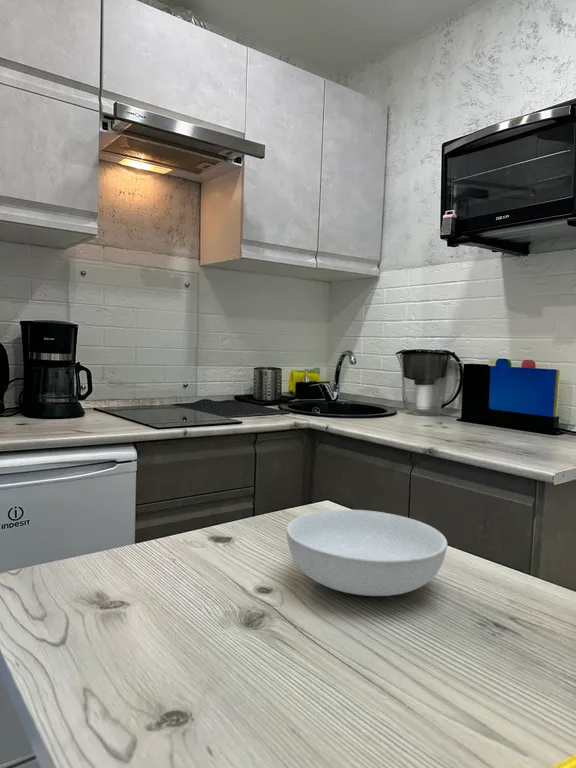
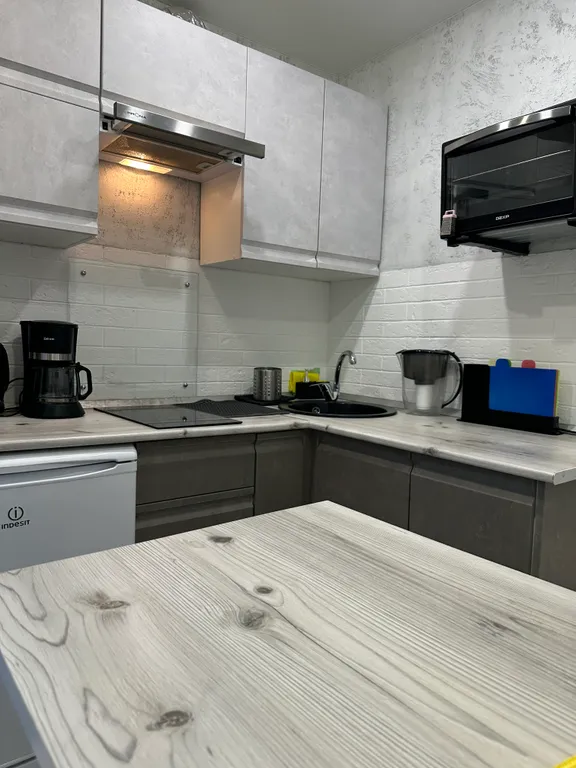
- serving bowl (364, 556)
